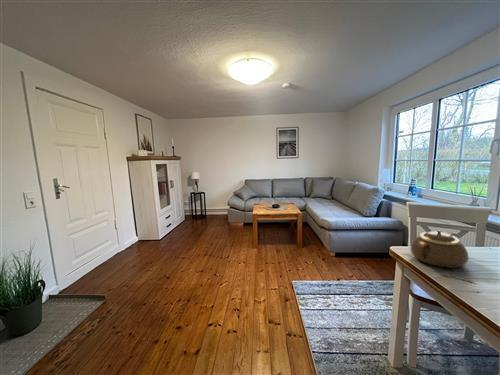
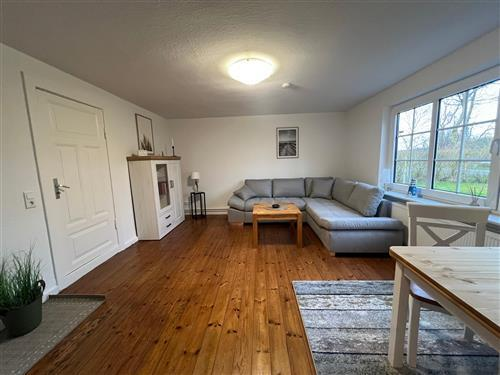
- teapot (437, 244)
